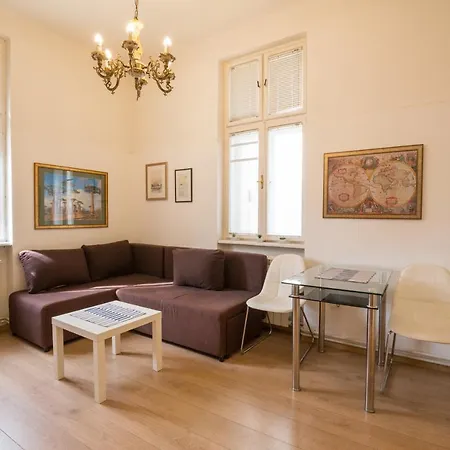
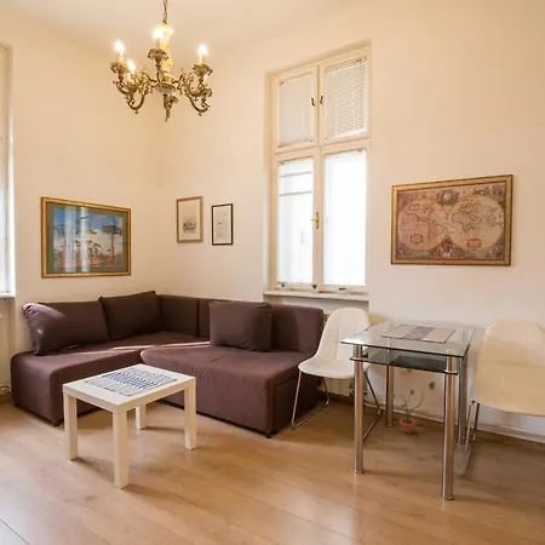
+ potted plant (412, 408)
